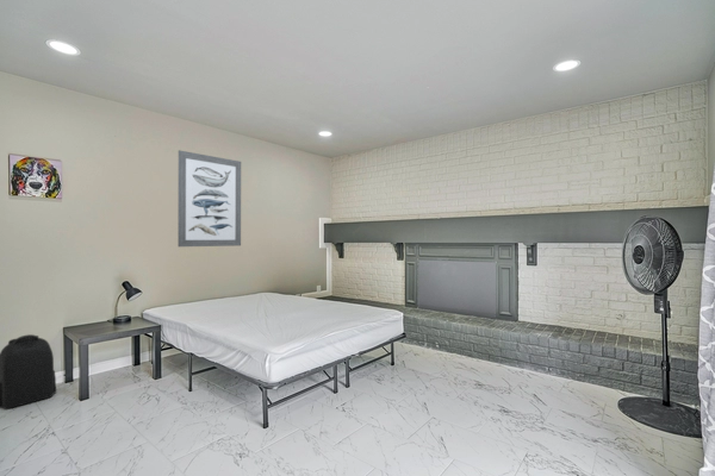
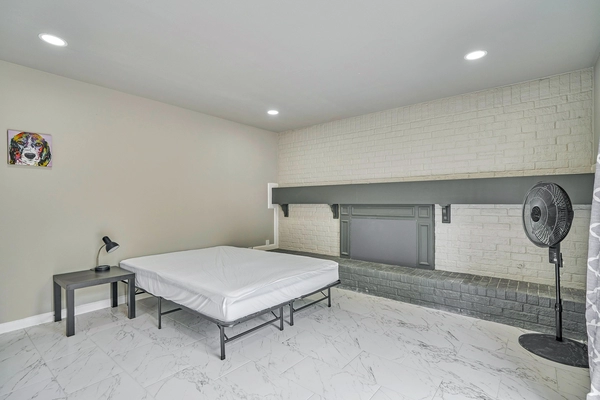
- wall art (211, 201)
- backpack (25, 365)
